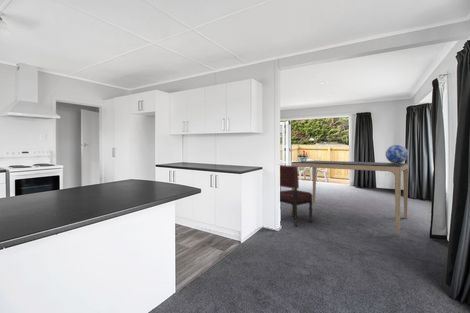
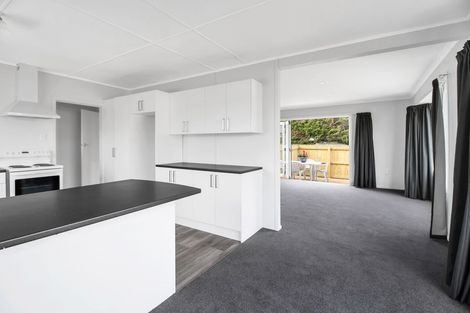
- dining chair (293, 193)
- decorative globe (396, 154)
- dining table (351, 169)
